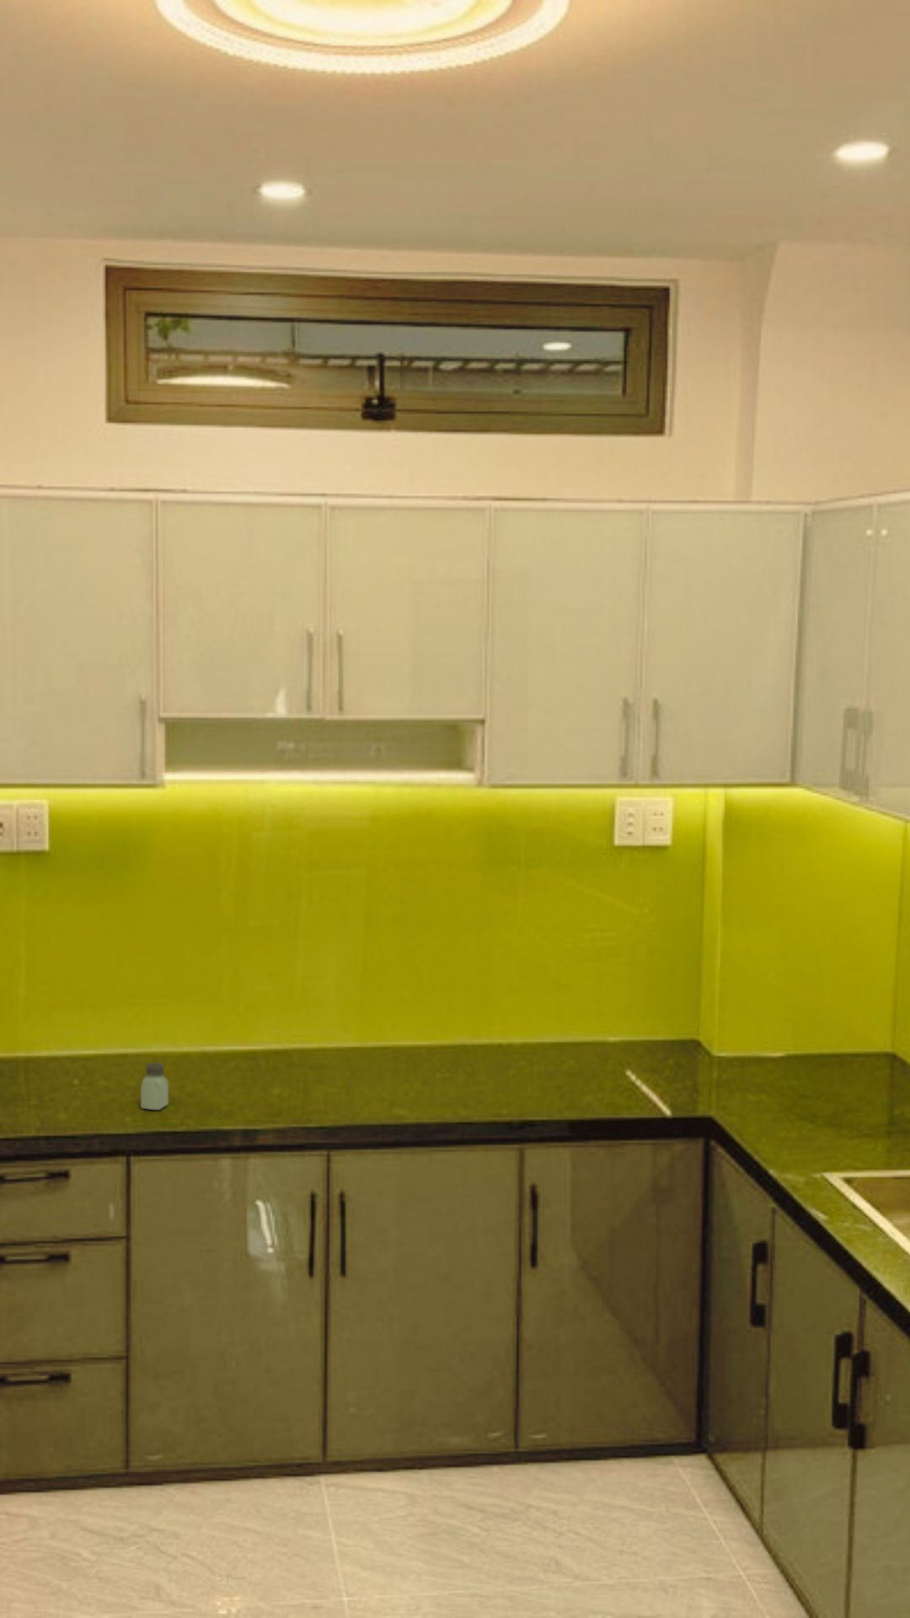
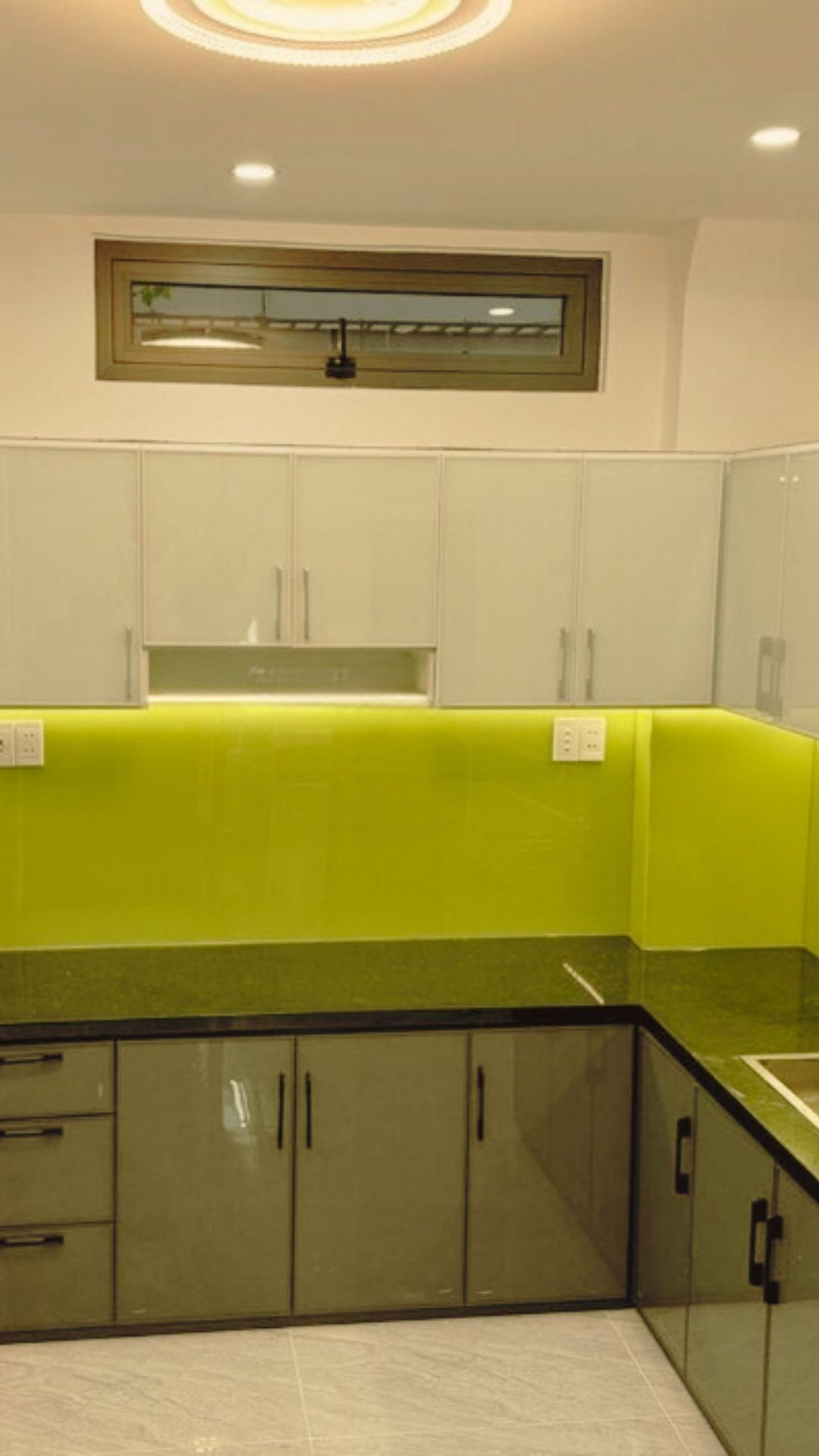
- saltshaker (154, 1086)
